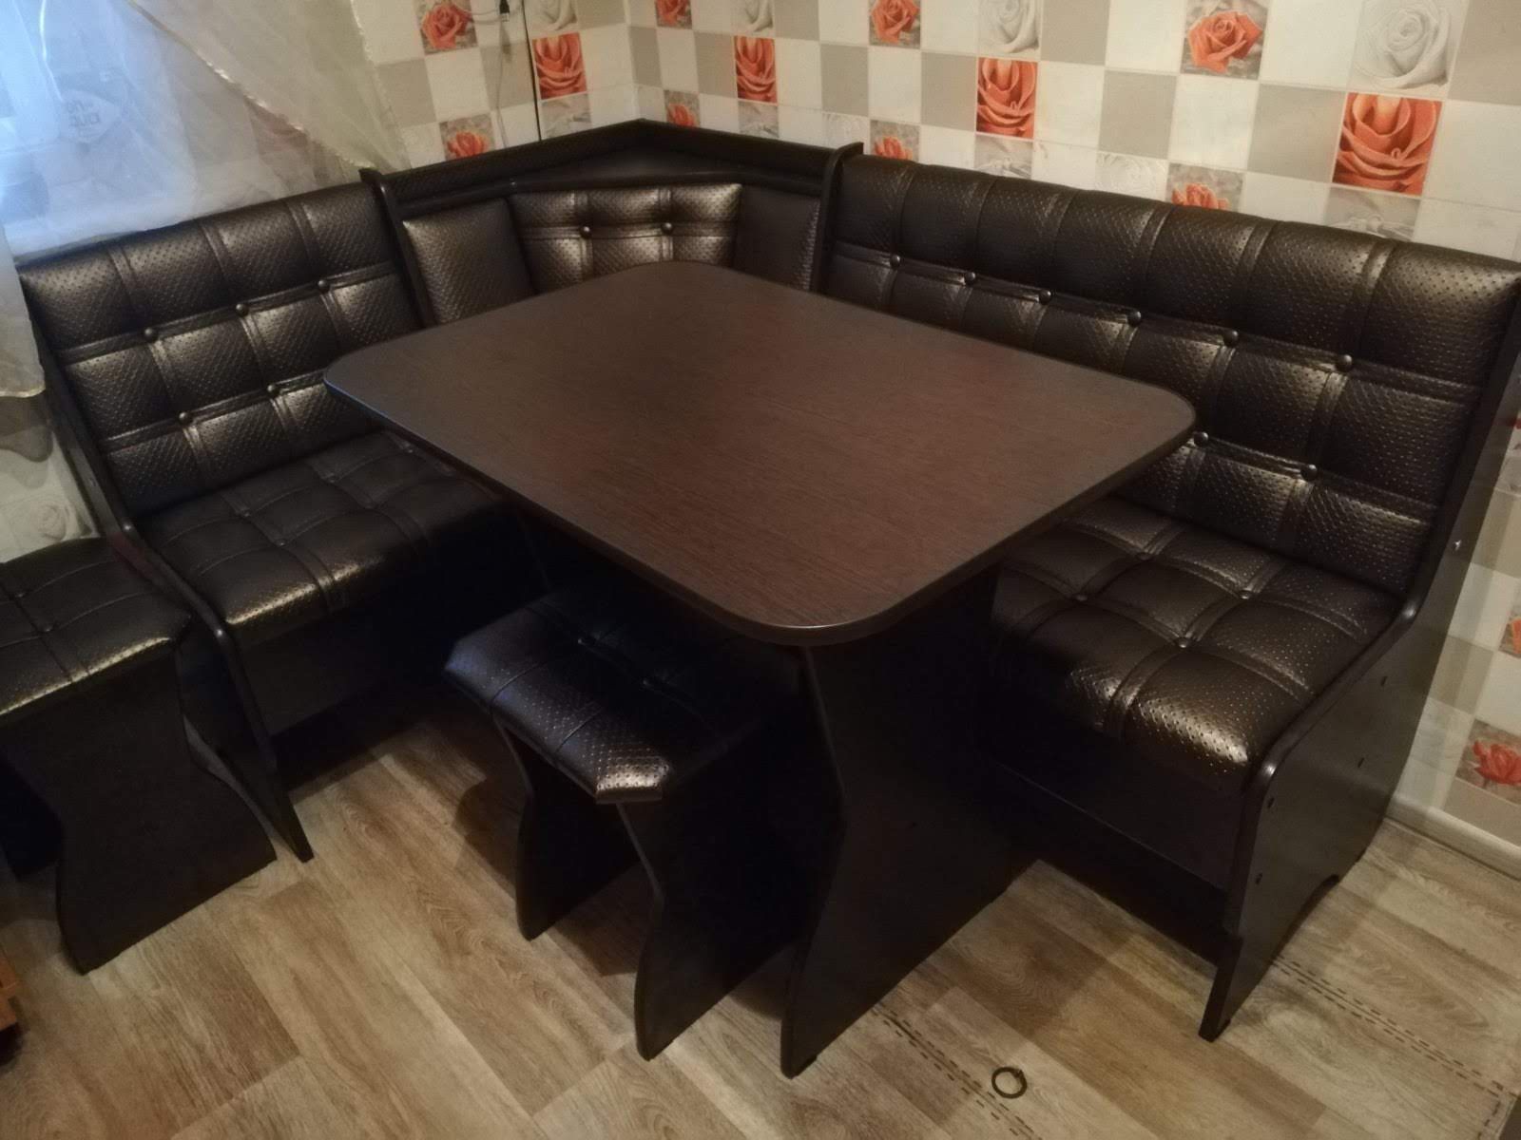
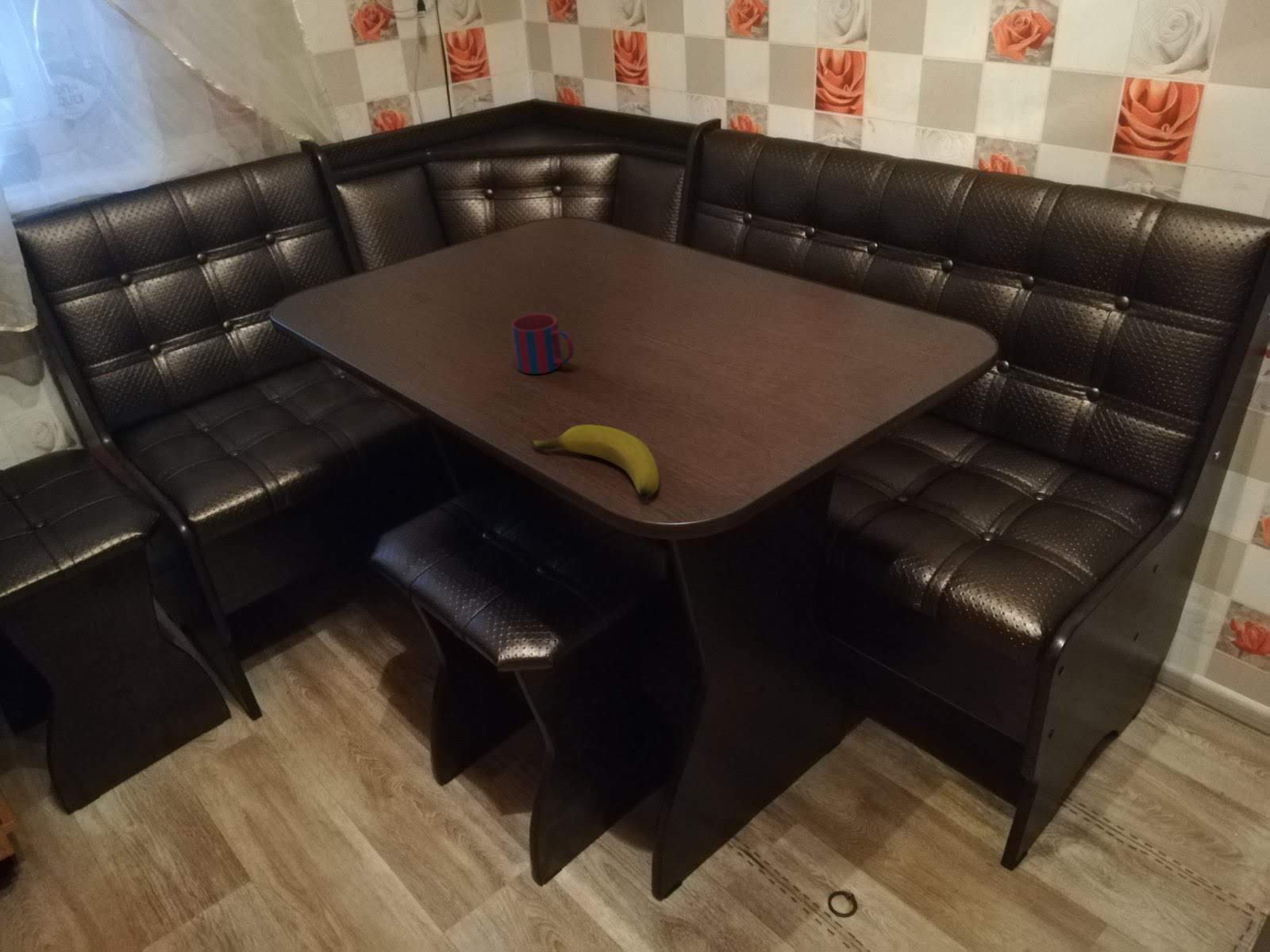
+ banana (602, 451)
+ mug (545, 346)
